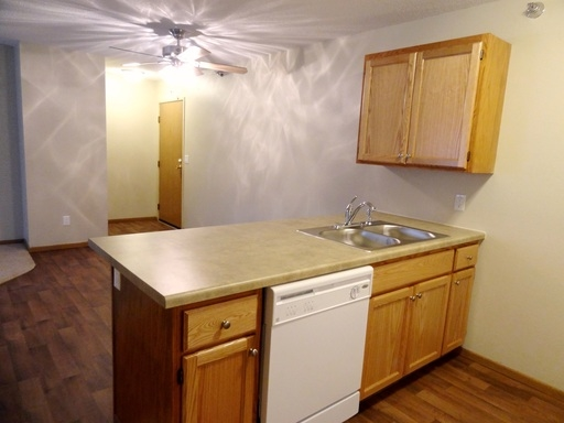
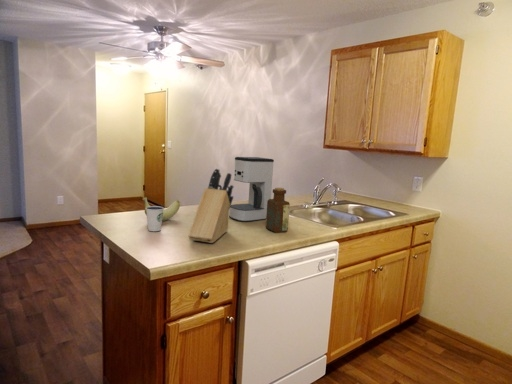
+ bottle (277, 209)
+ banana (163, 210)
+ coffee maker (251, 188)
+ knife block (213, 202)
+ dixie cup (154, 219)
